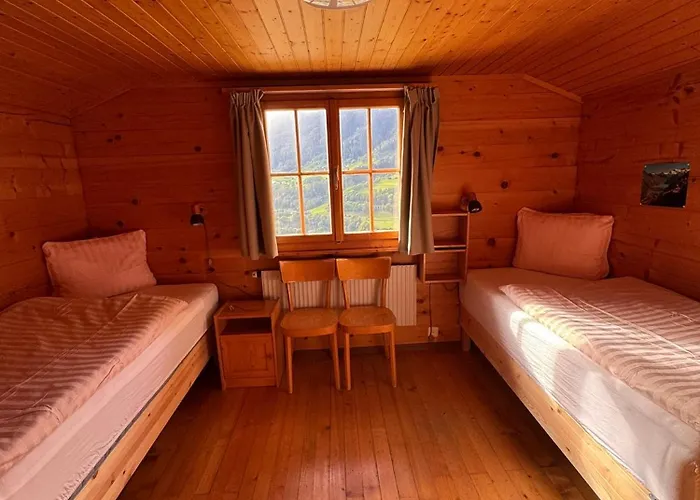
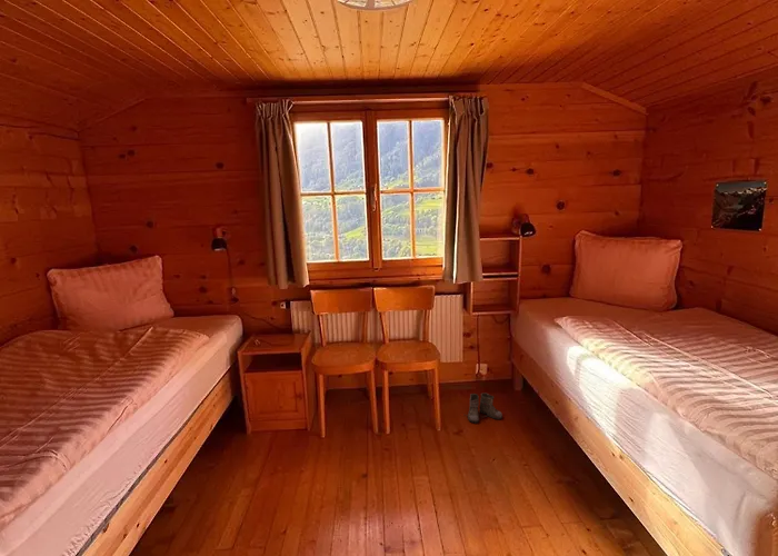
+ boots (481, 406)
